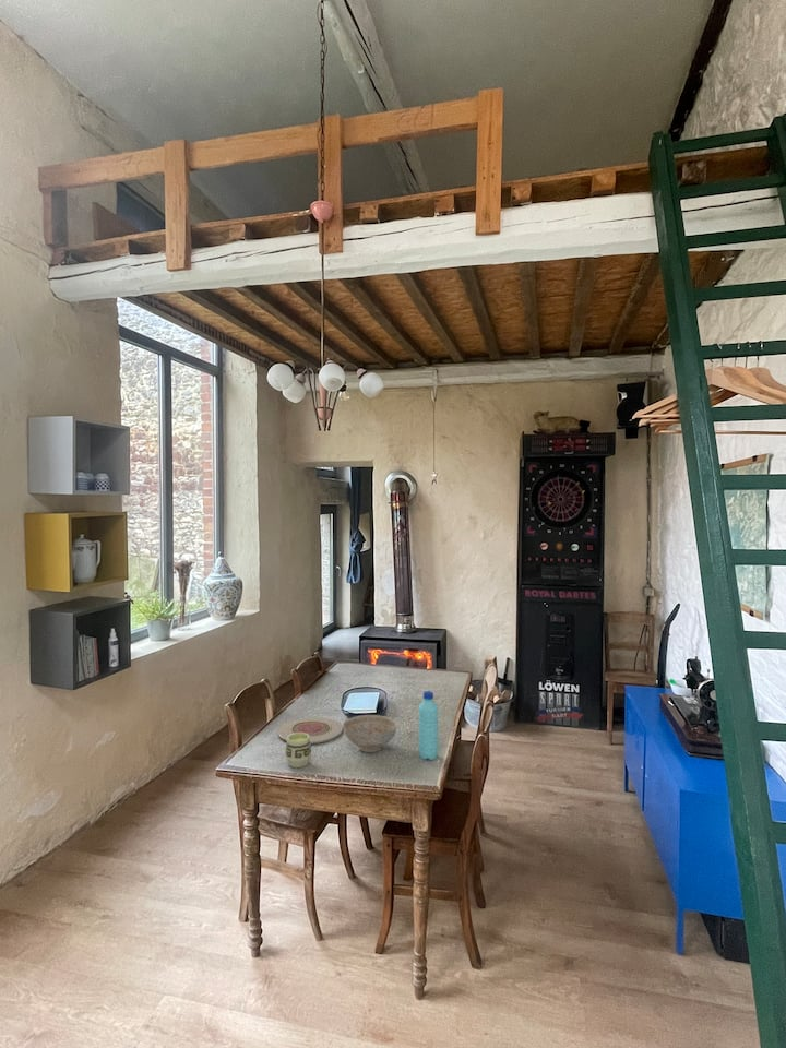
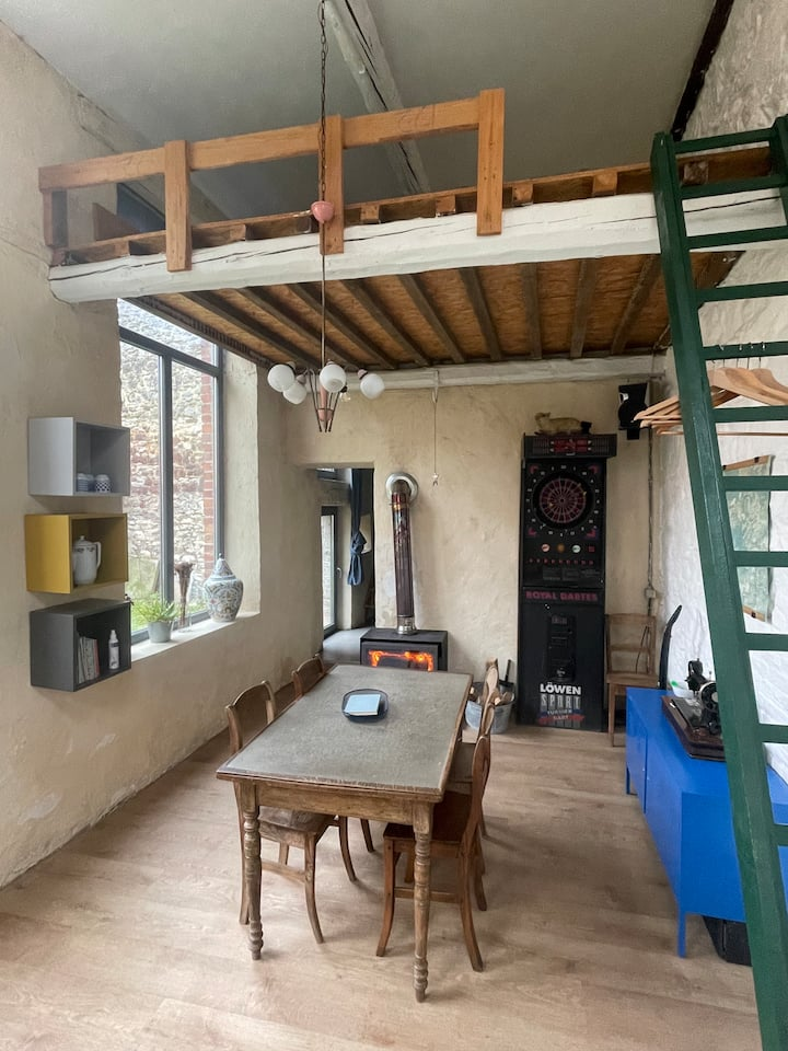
- decorative bowl (370, 735)
- plate (310, 729)
- water bottle (428, 724)
- cup (298, 750)
